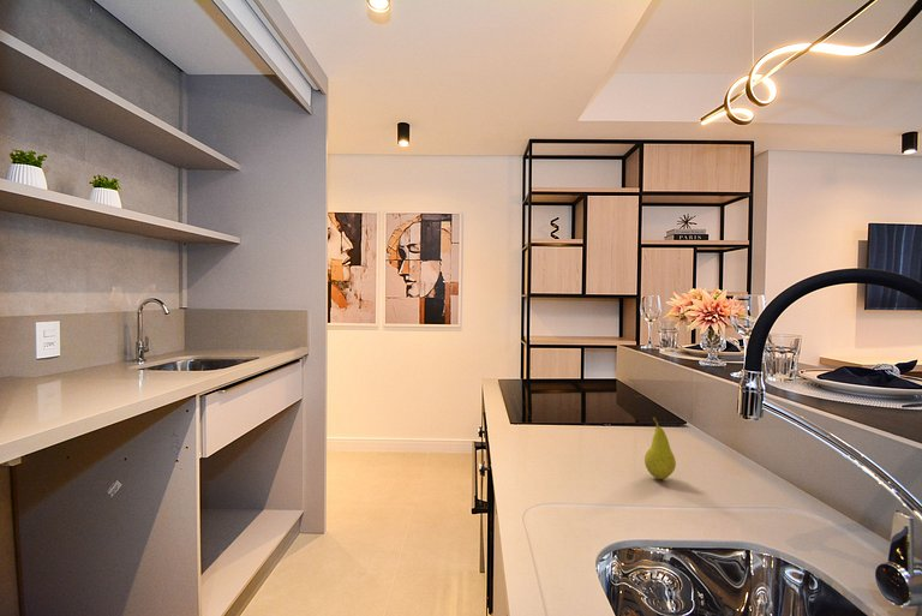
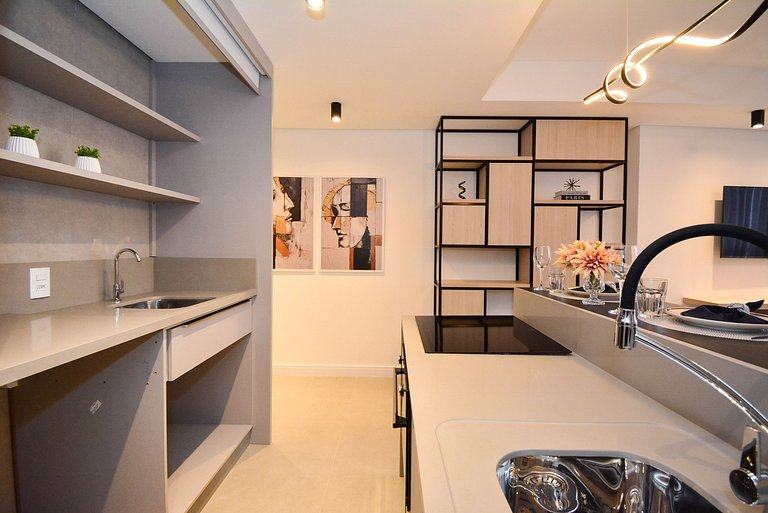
- fruit (660, 448)
